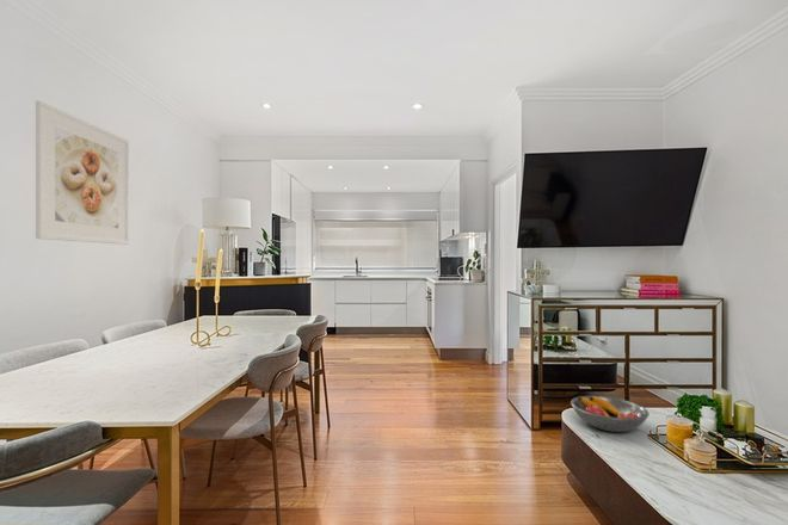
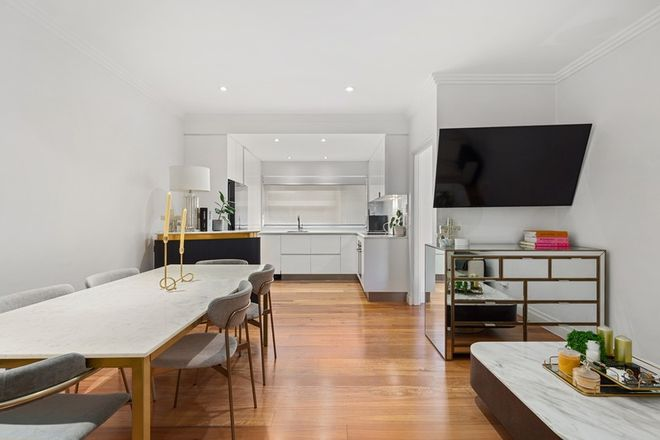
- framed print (88, 183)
- fruit bowl (608, 413)
